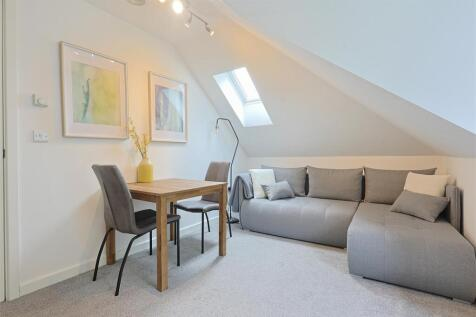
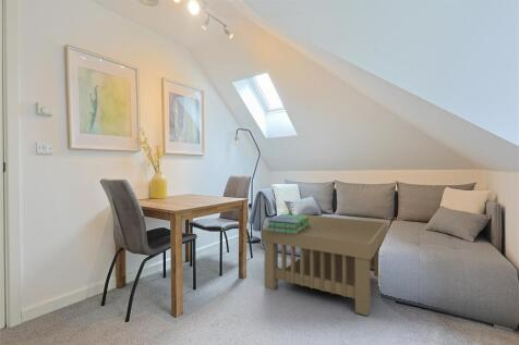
+ coffee table (327, 252)
+ stack of books (289, 222)
